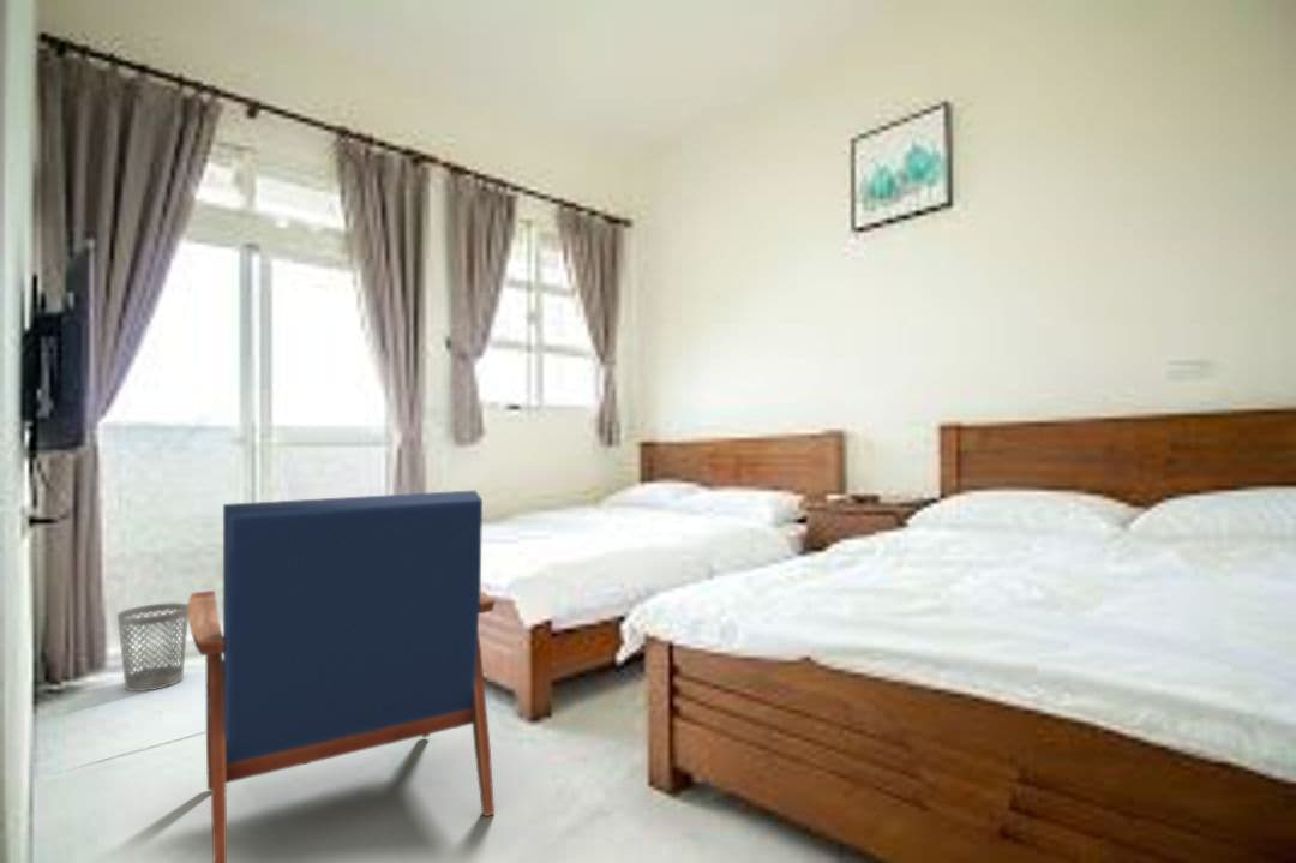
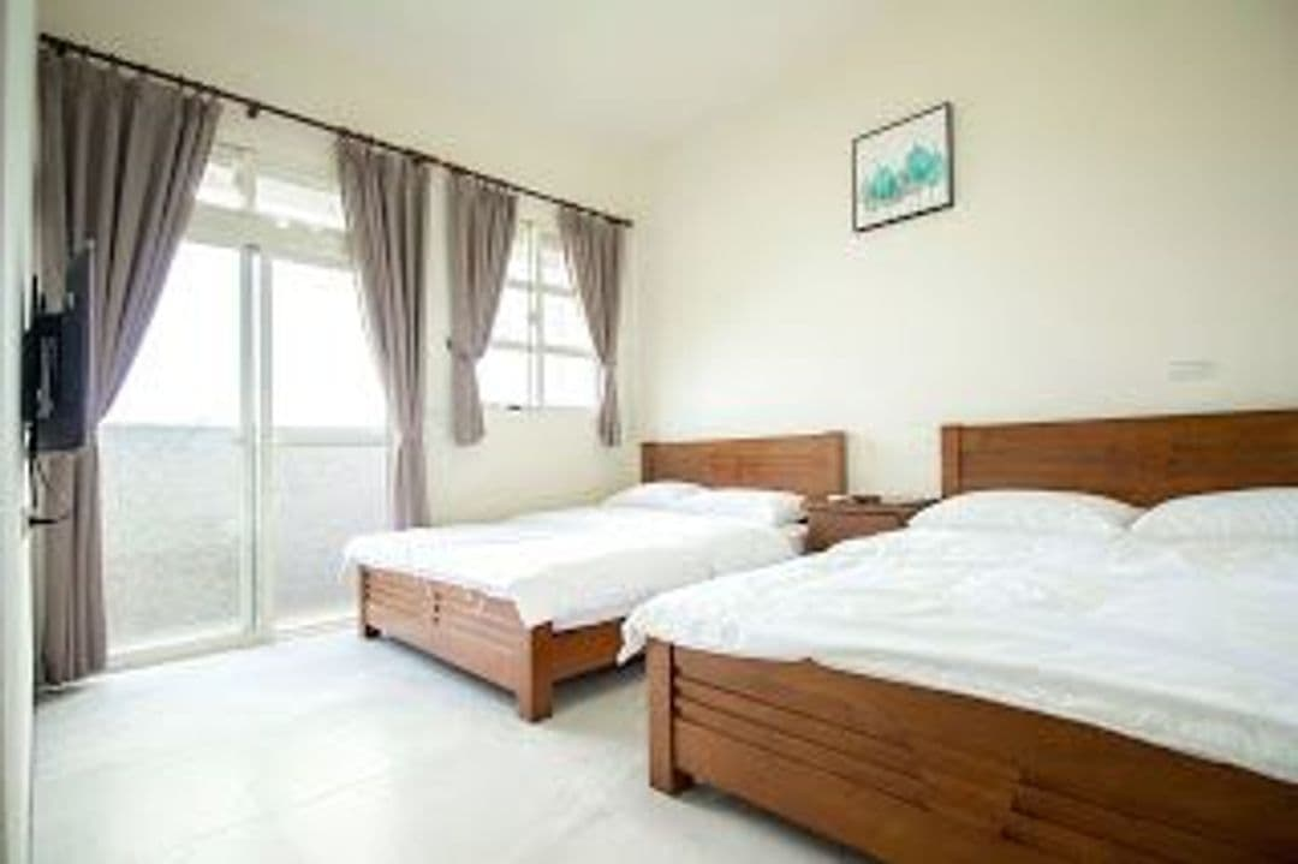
- wastebasket (154, 646)
- armchair (343, 646)
